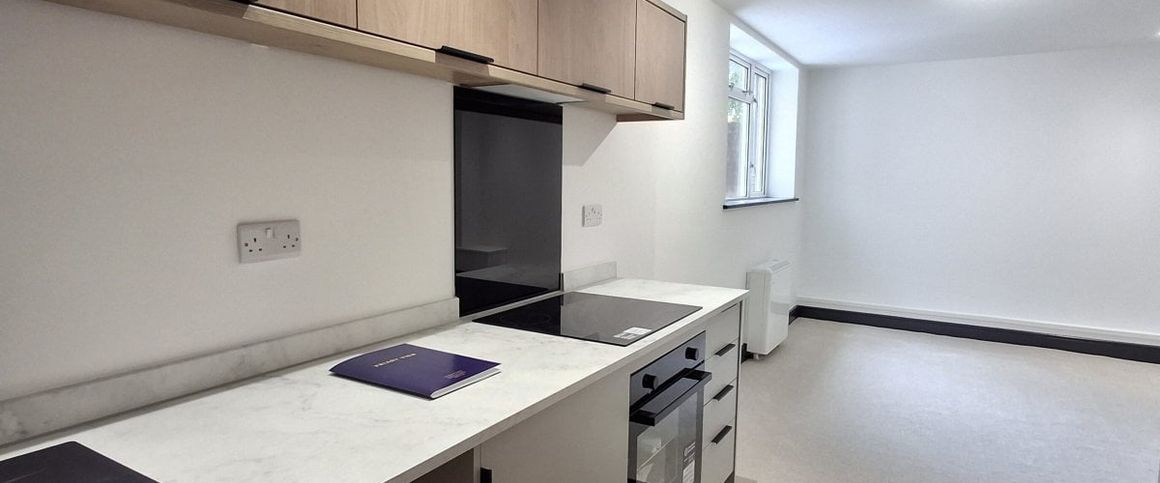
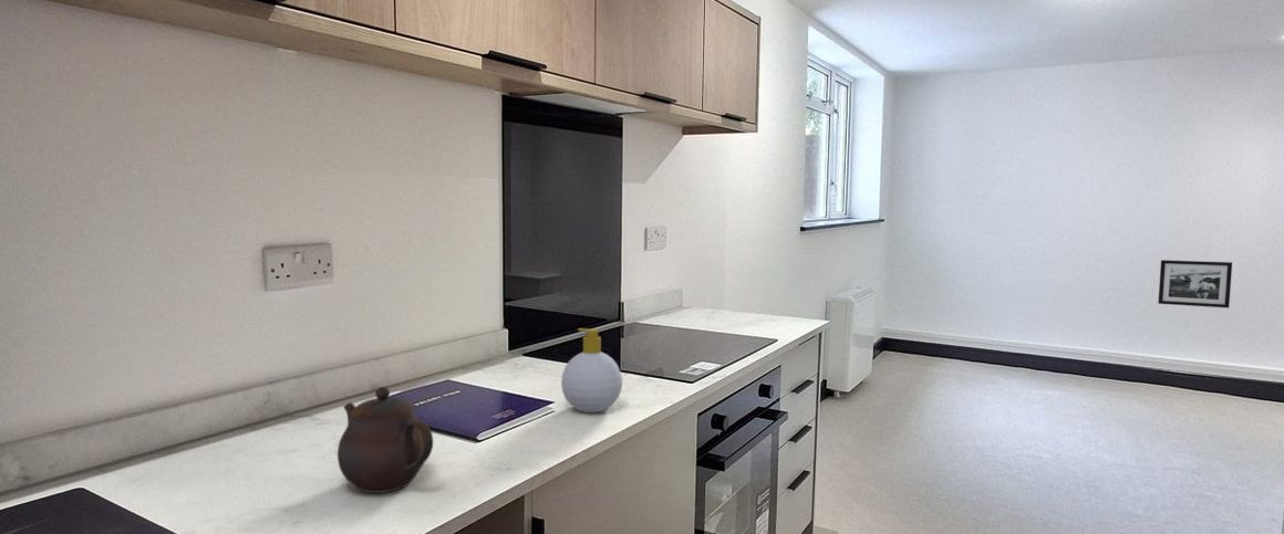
+ soap bottle (591, 368)
+ teapot (385, 436)
+ picture frame (1193, 283)
